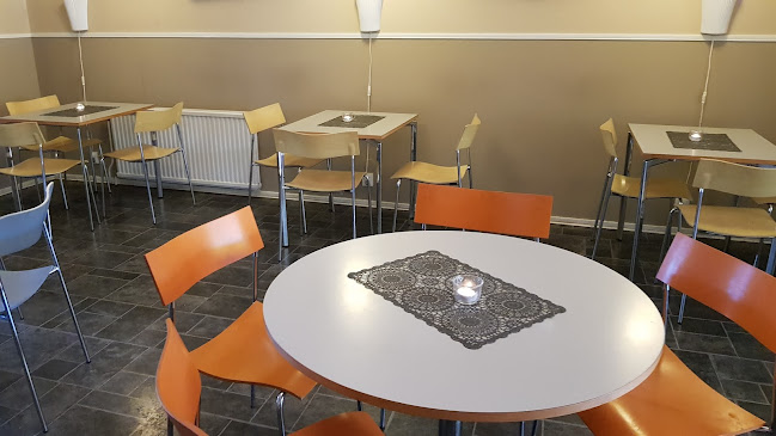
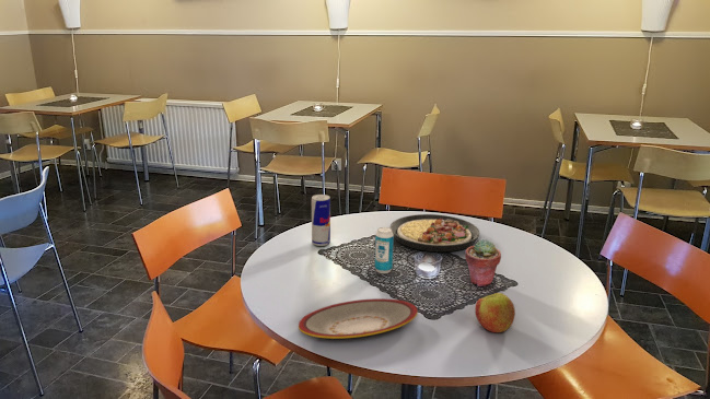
+ potted succulent (482, 260)
+ beverage can (321, 220)
+ plate (433, 230)
+ plate (359, 321)
+ apple (494, 312)
+ beverage can (384, 250)
